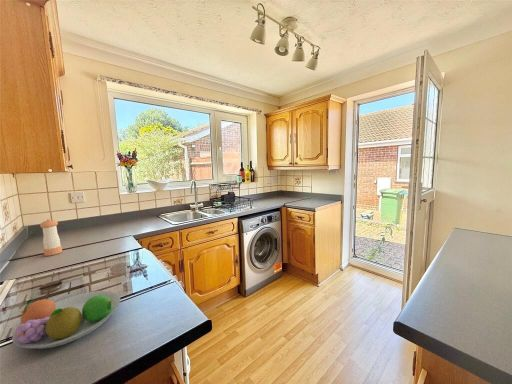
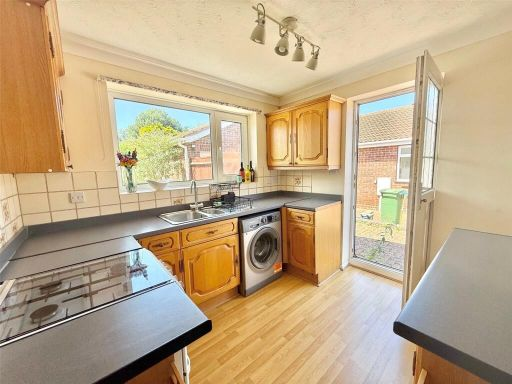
- pepper shaker (50, 236)
- fruit bowl (73, 307)
